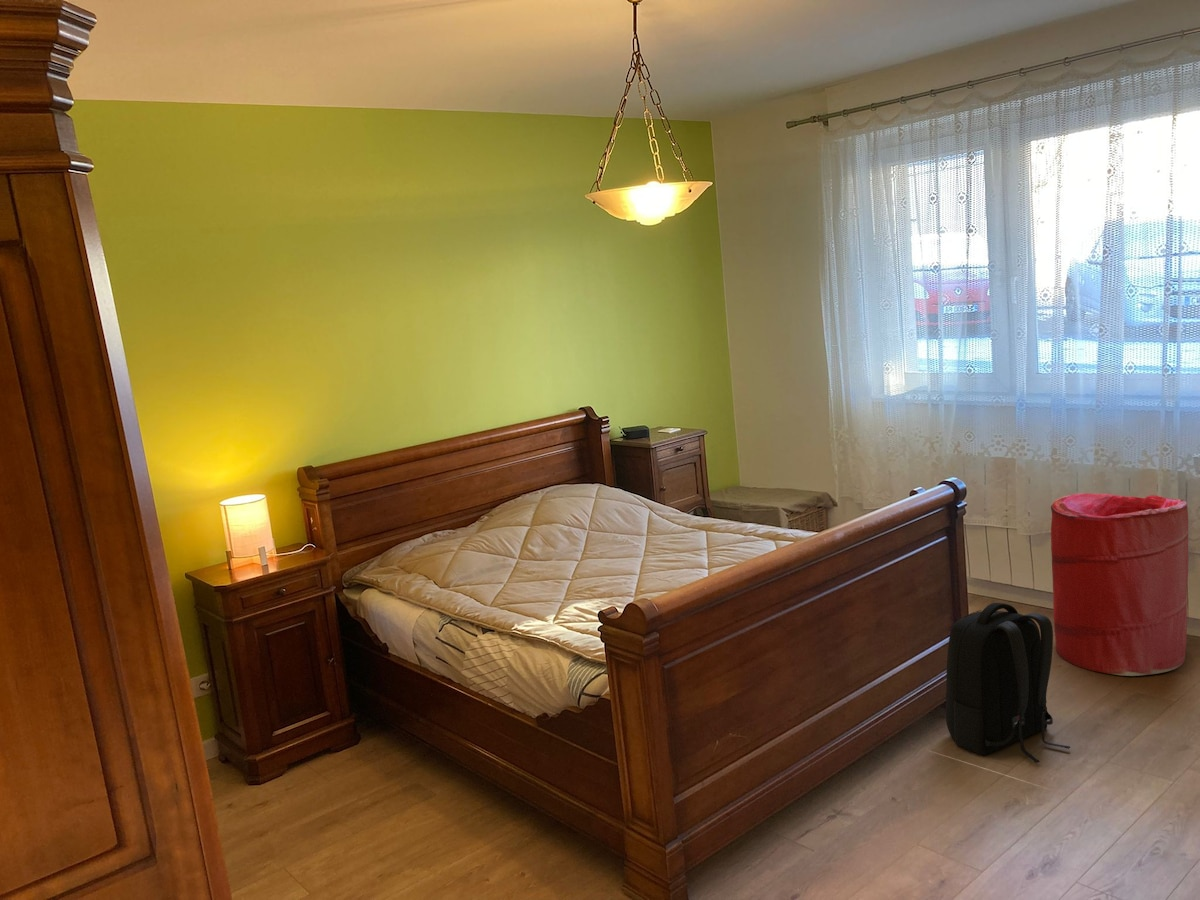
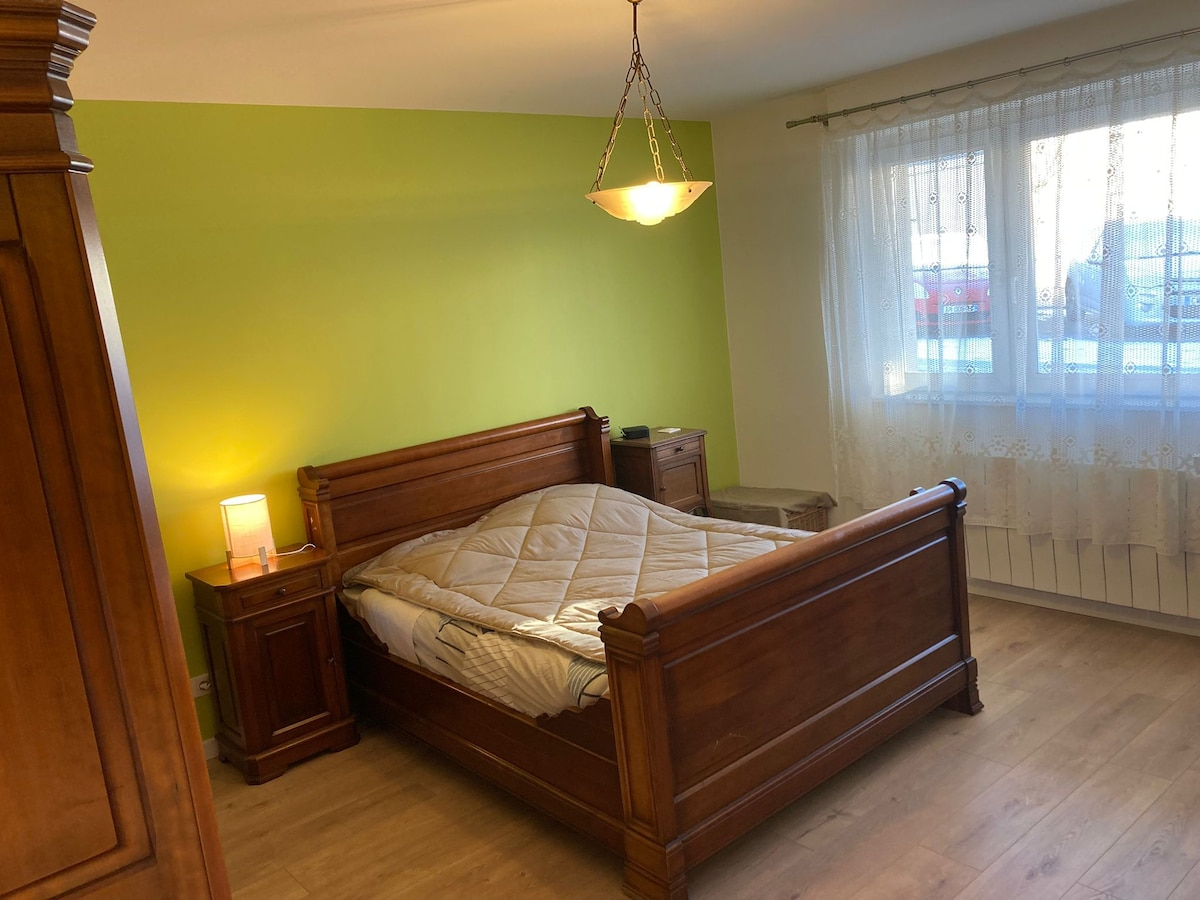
- laundry hamper (1118, 575)
- backpack (1007, 673)
